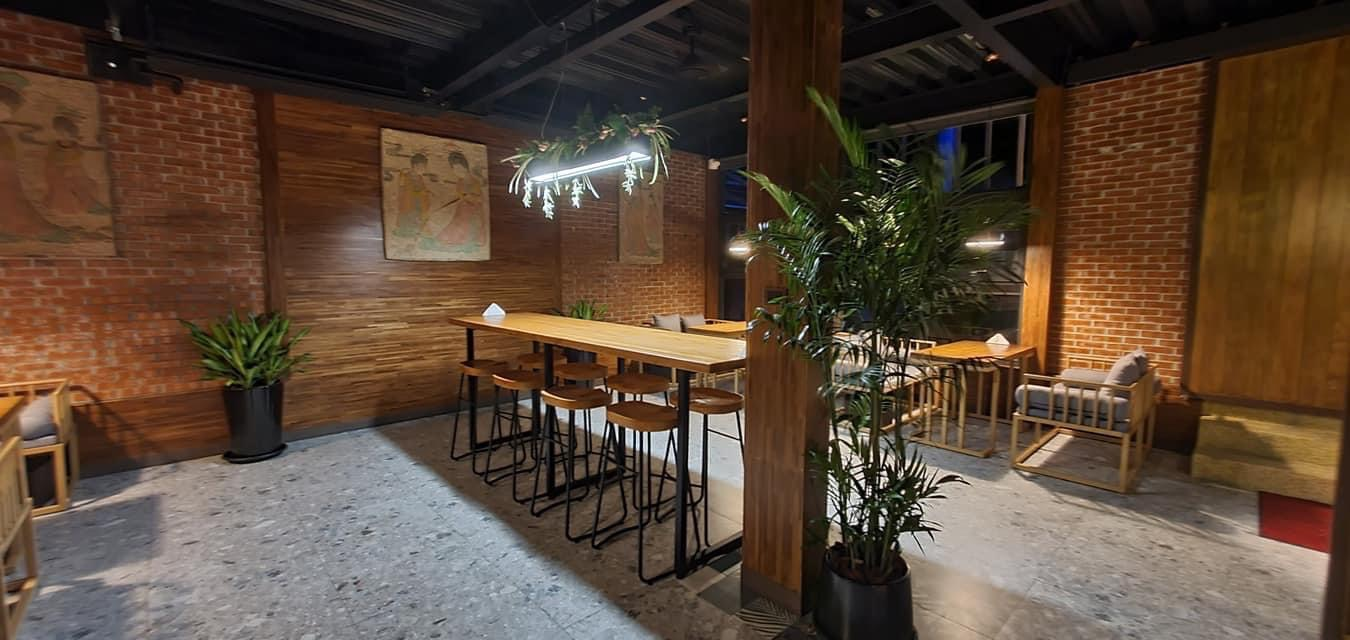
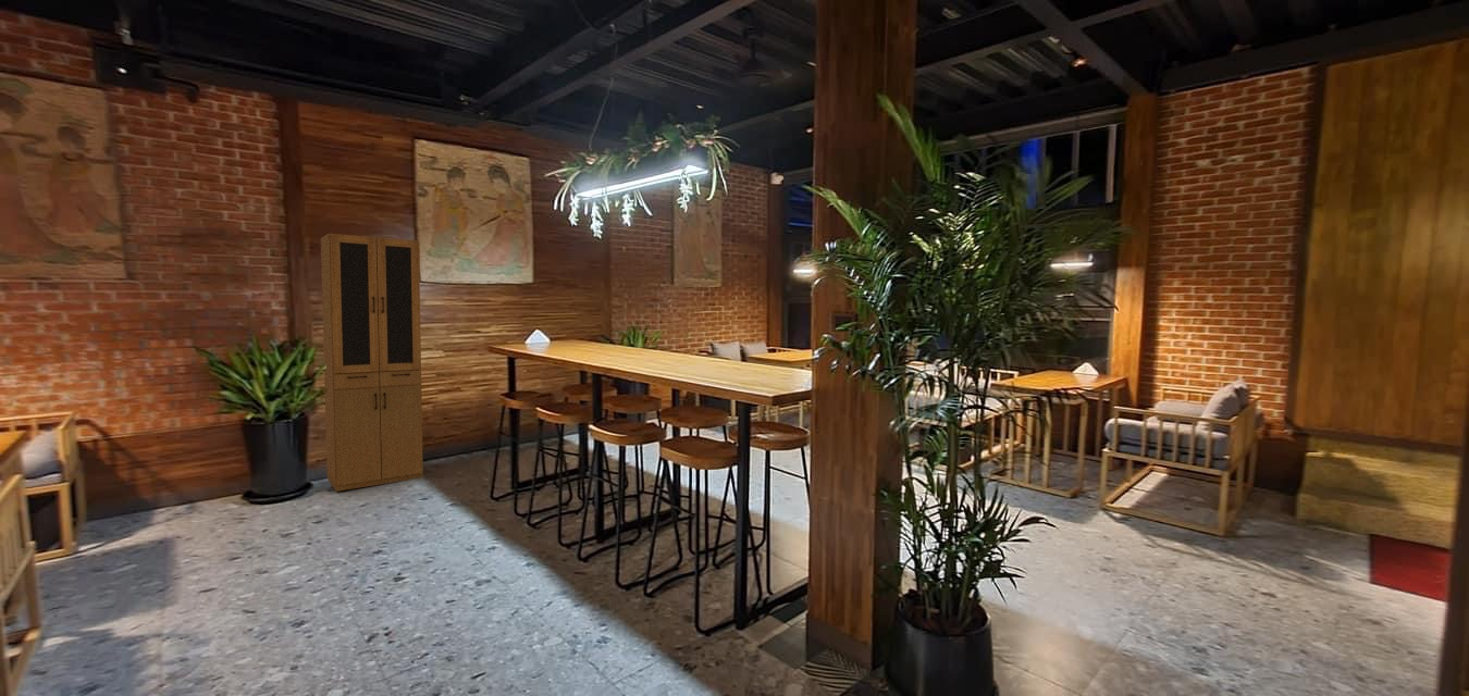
+ cabinet (373, 360)
